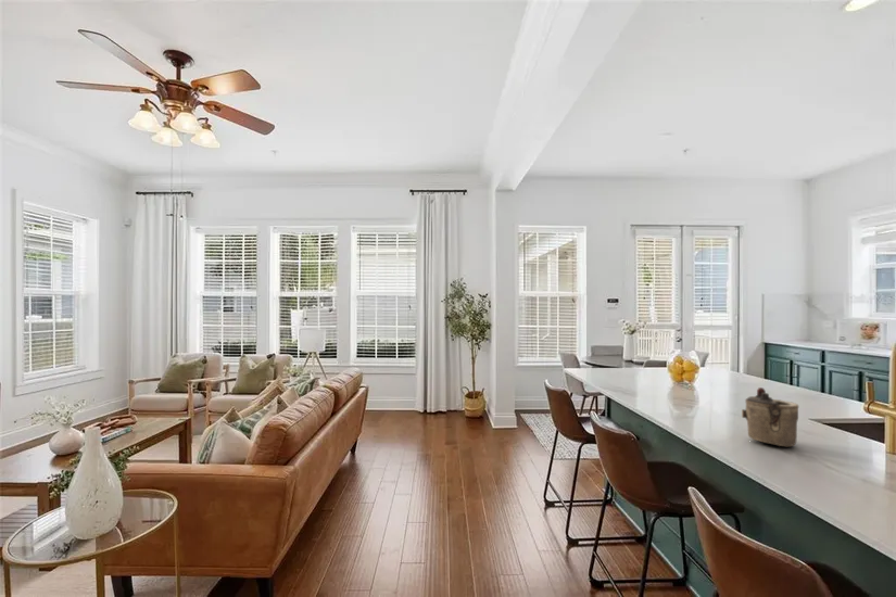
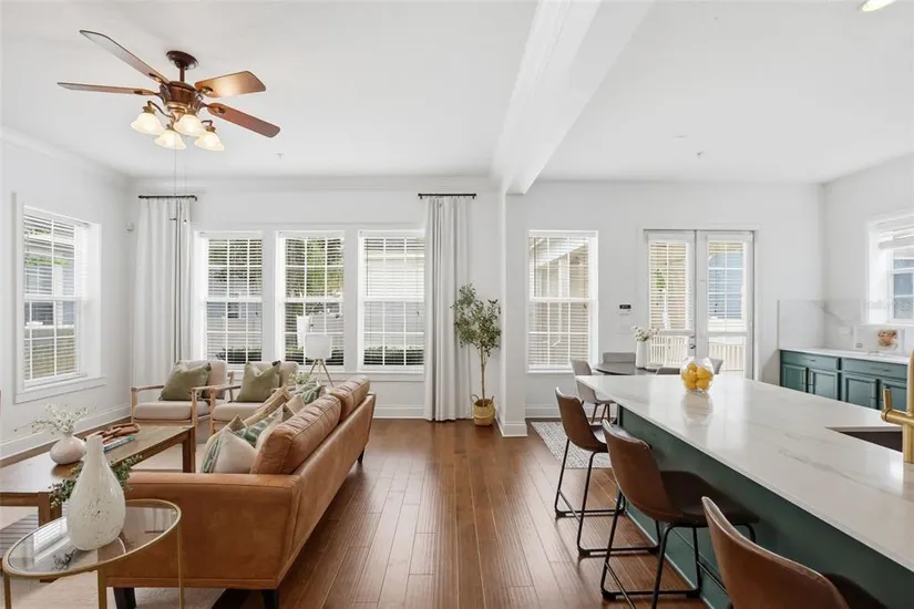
- teapot (769, 416)
